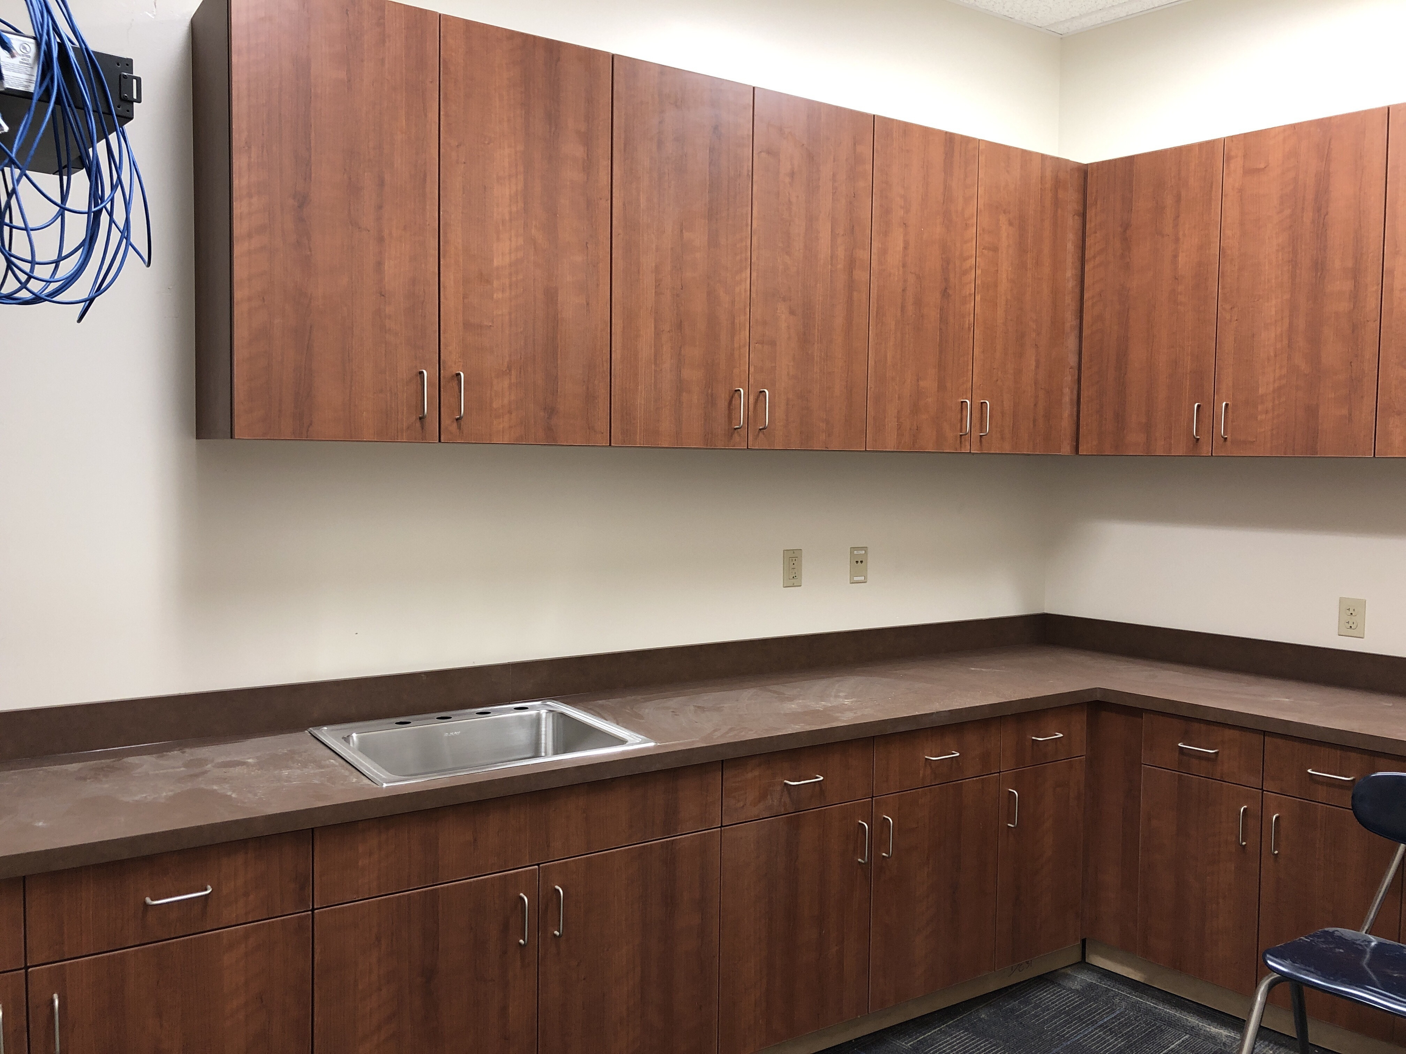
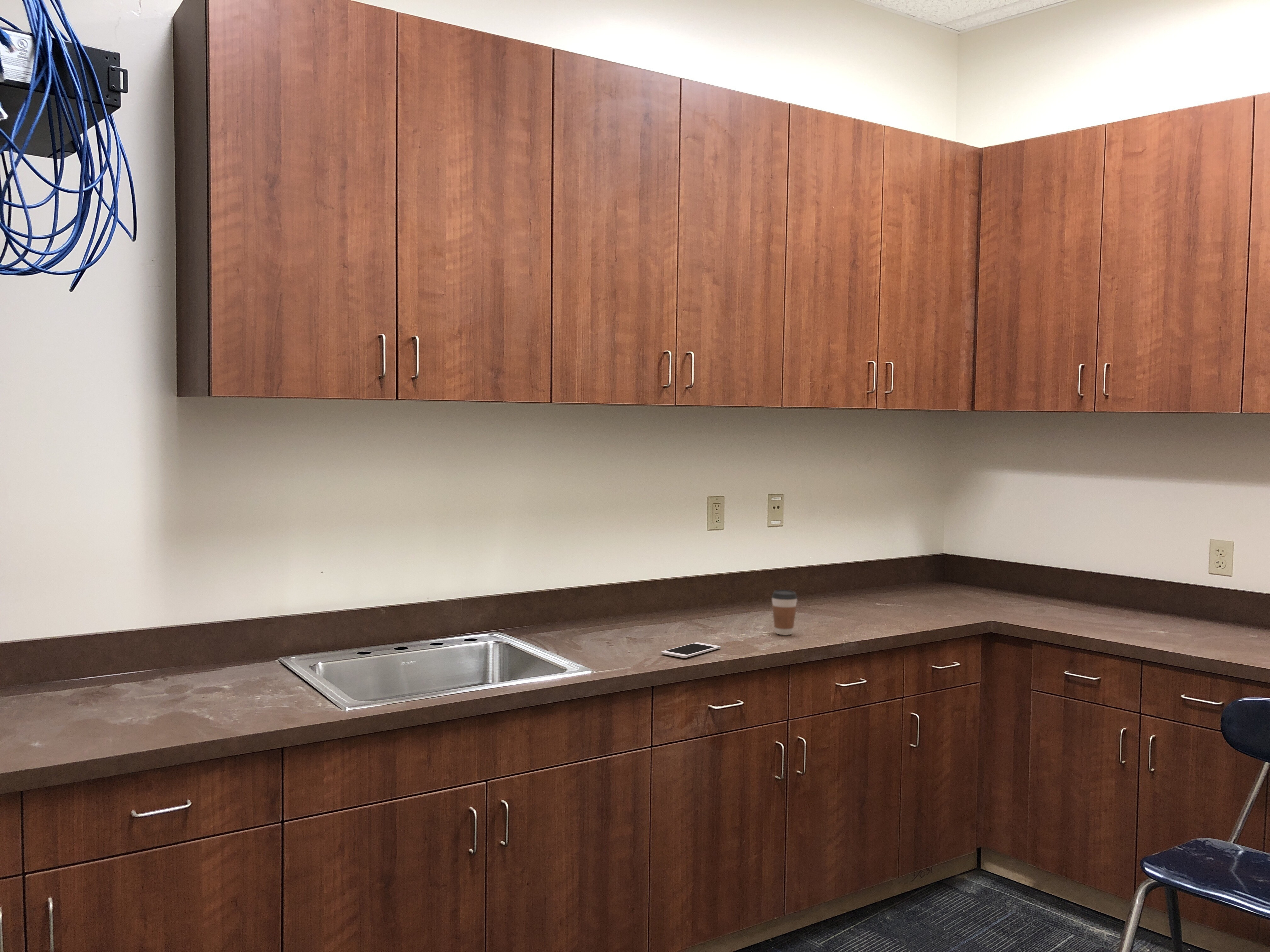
+ coffee cup (784, 612)
+ cell phone (691, 650)
